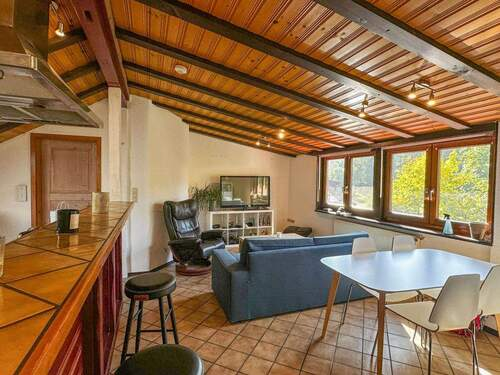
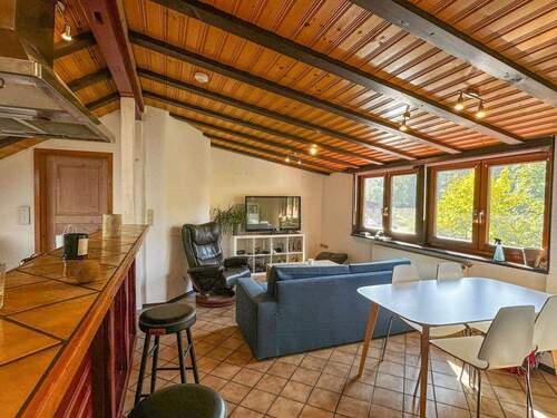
+ fruit (87, 271)
